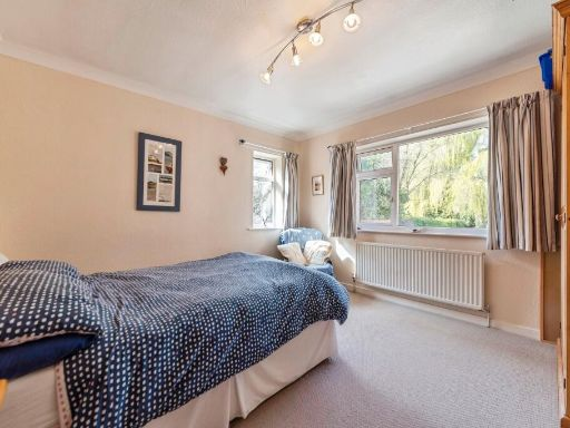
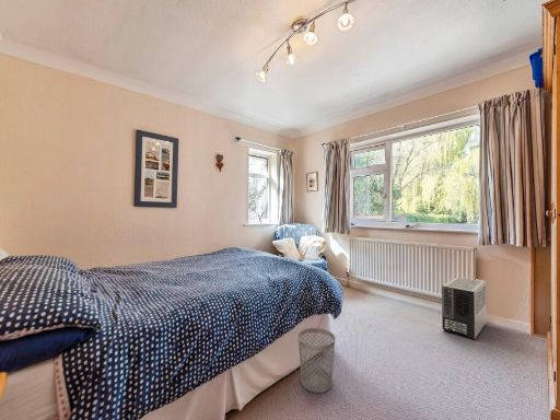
+ air purifier (465, 304)
+ wastebasket (316, 360)
